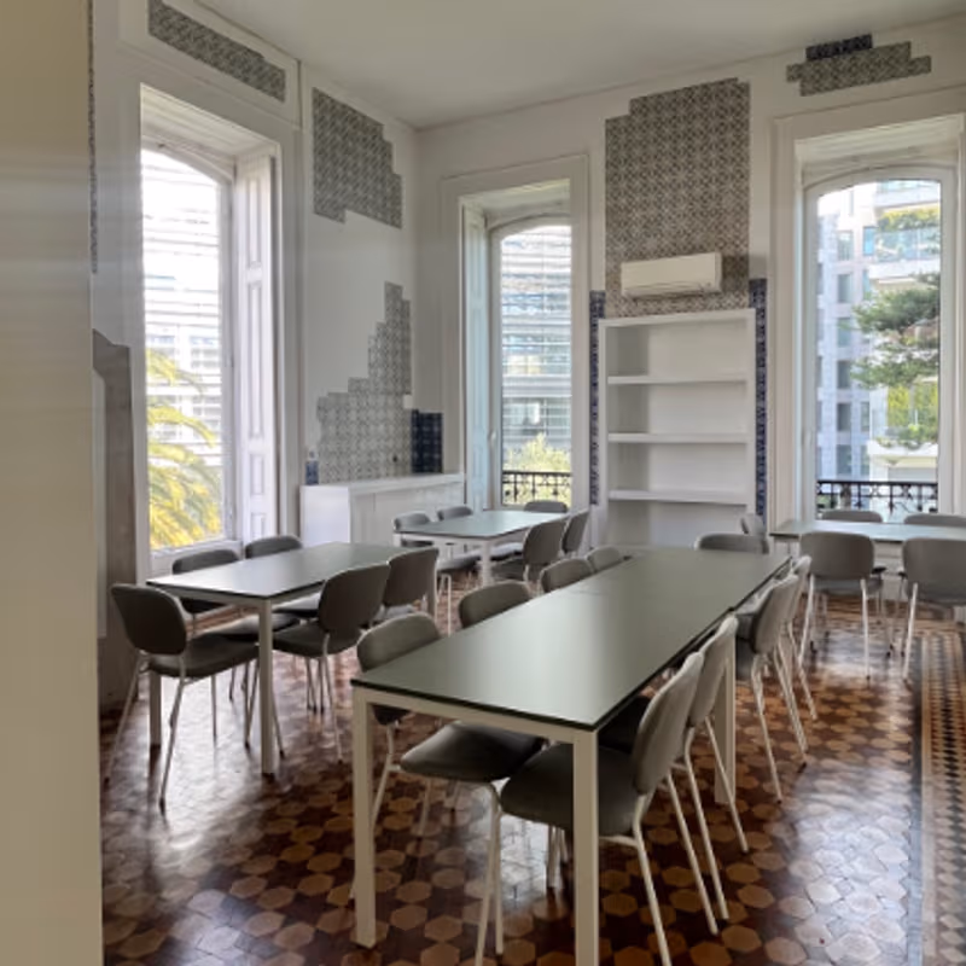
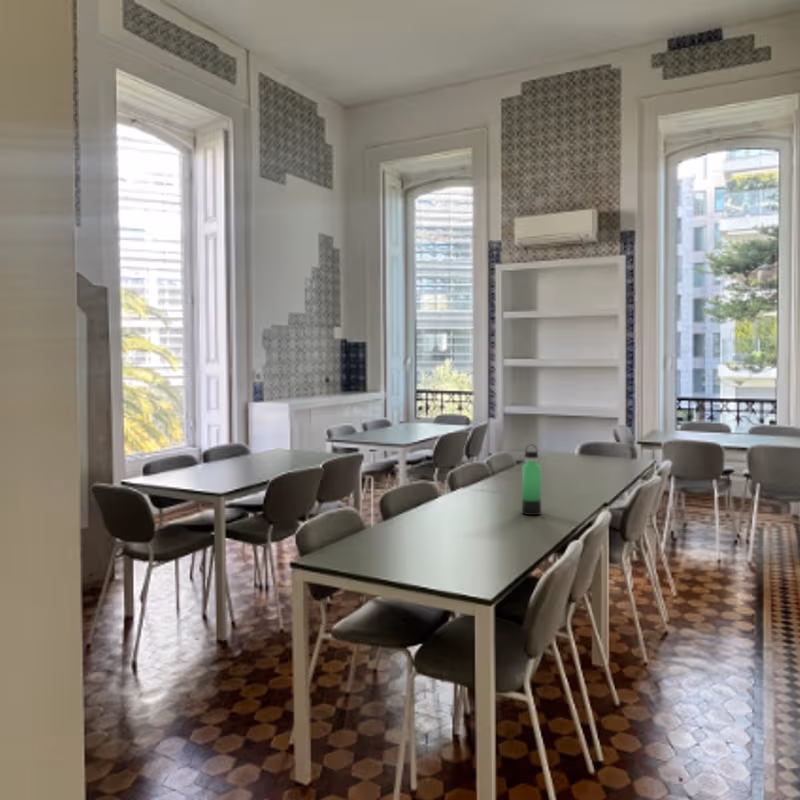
+ thermos bottle (531, 478)
